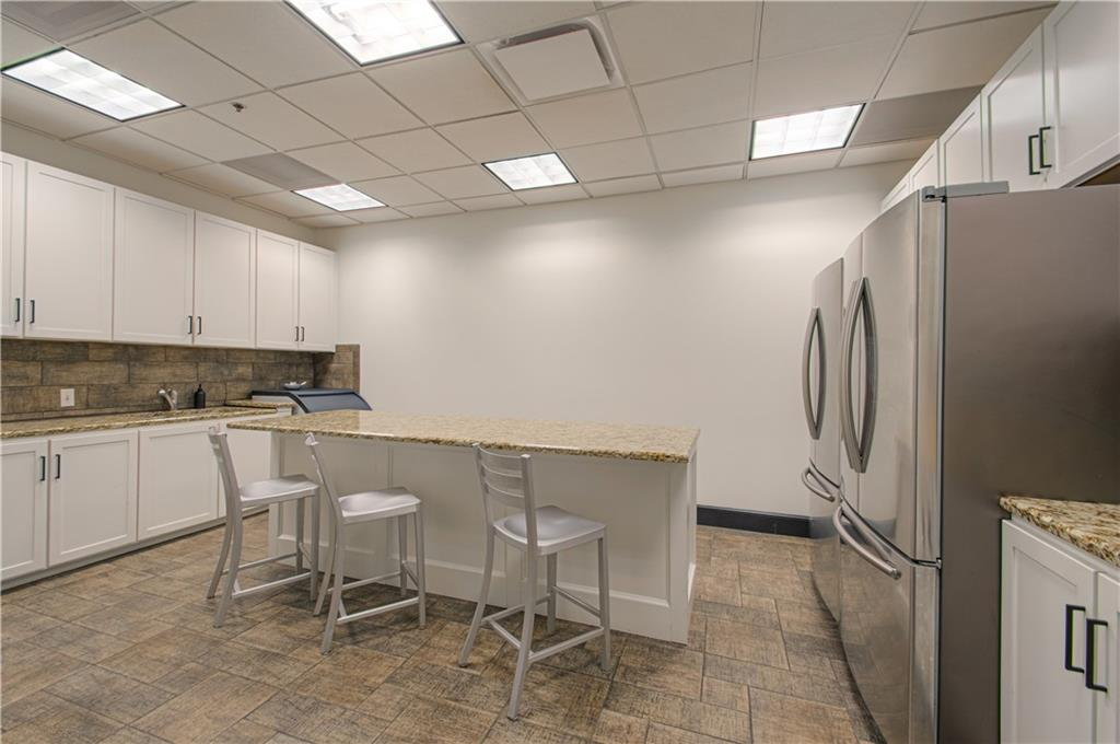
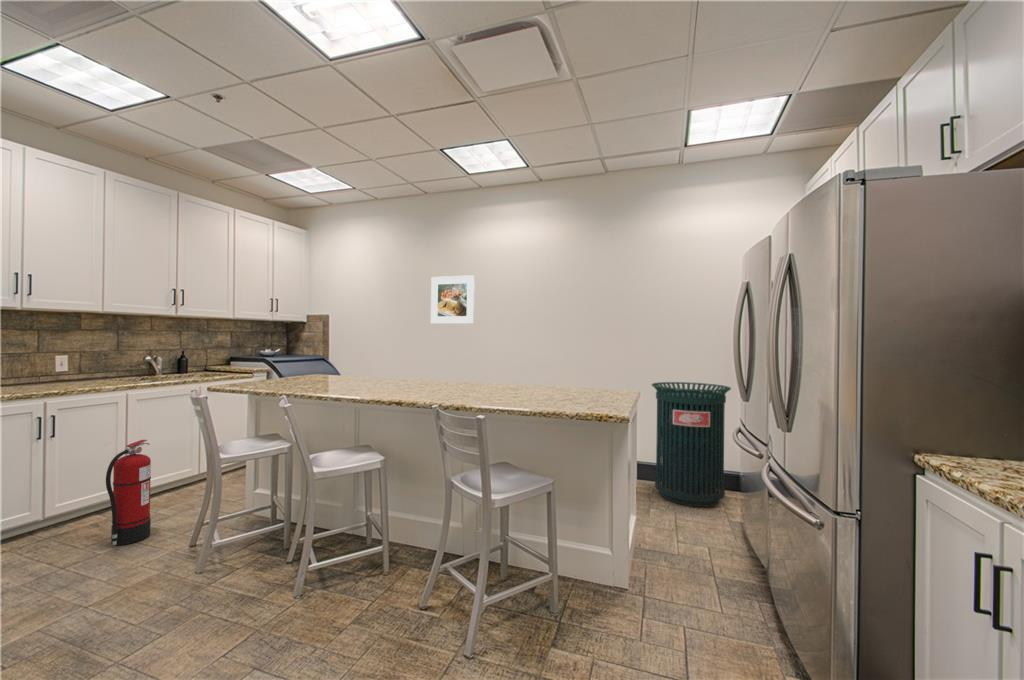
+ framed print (452, 300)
+ fire extinguisher (128, 492)
+ trash can (689, 441)
